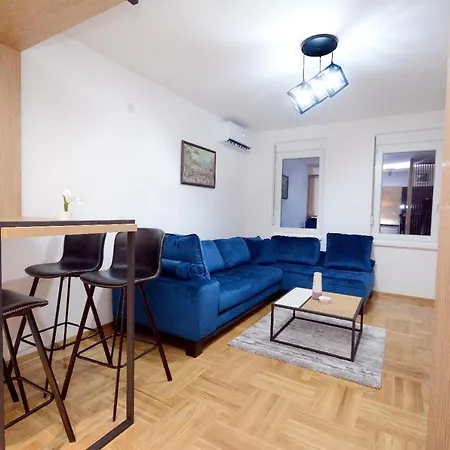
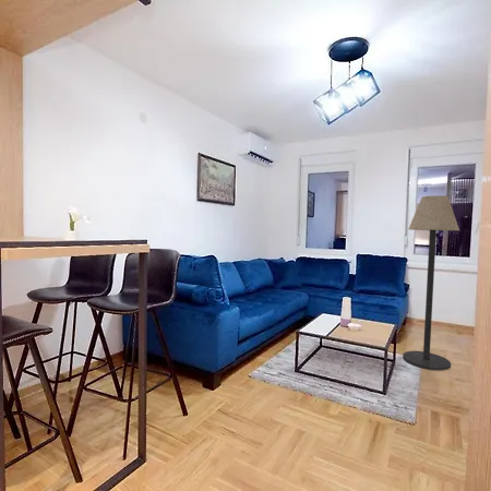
+ floor lamp (430, 279)
